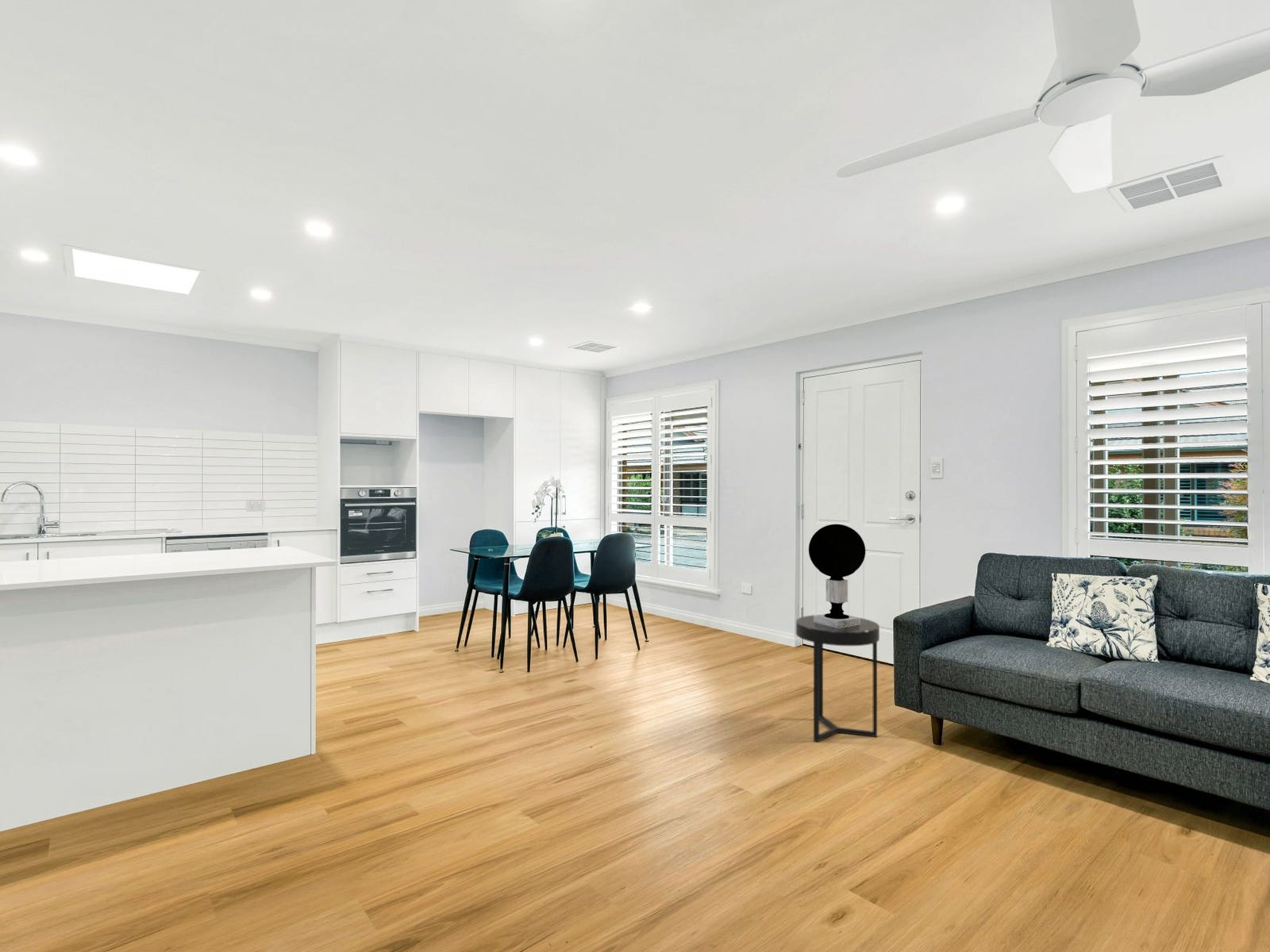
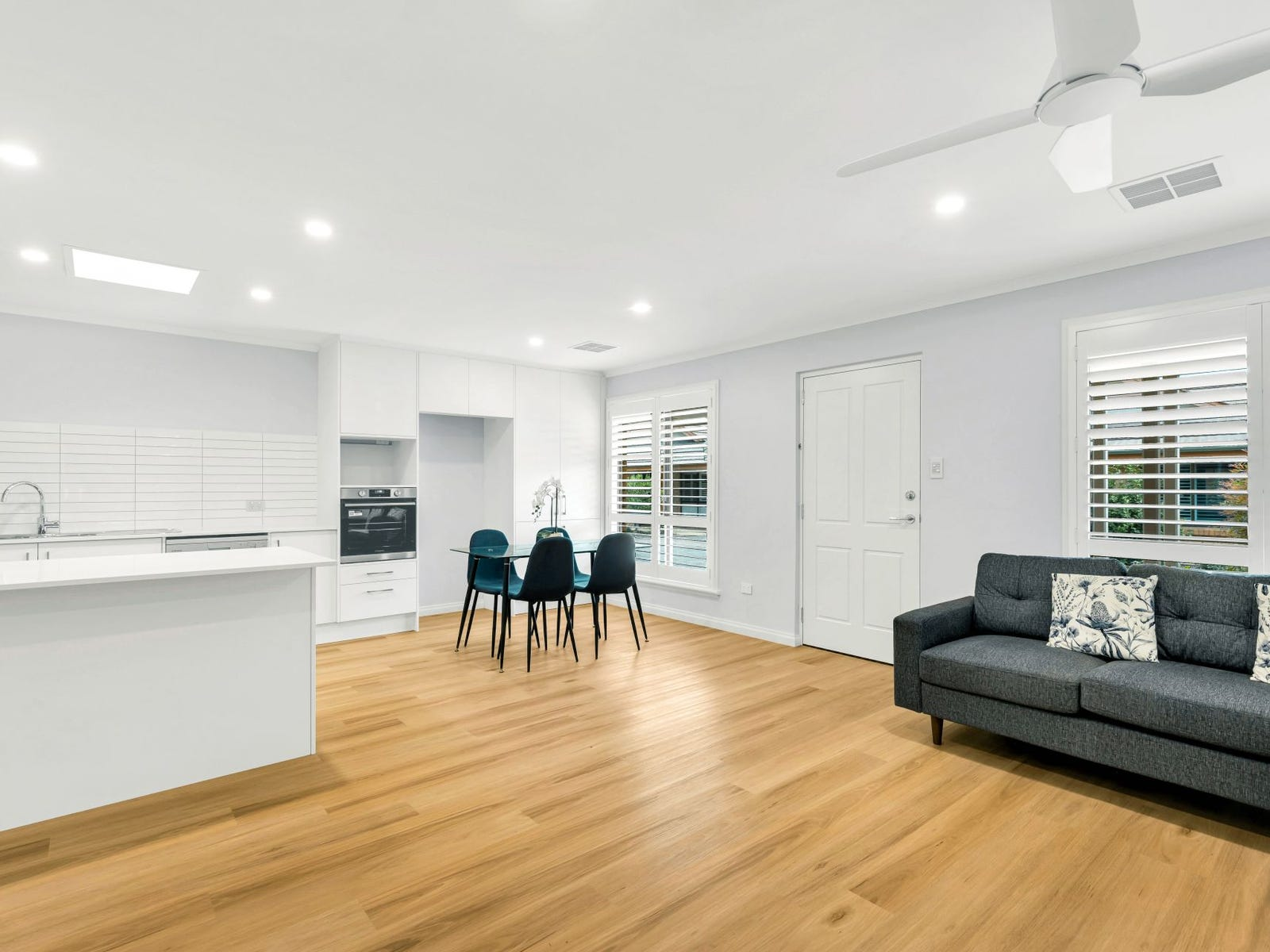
- side table (822, 677)
- table lamp (837, 573)
